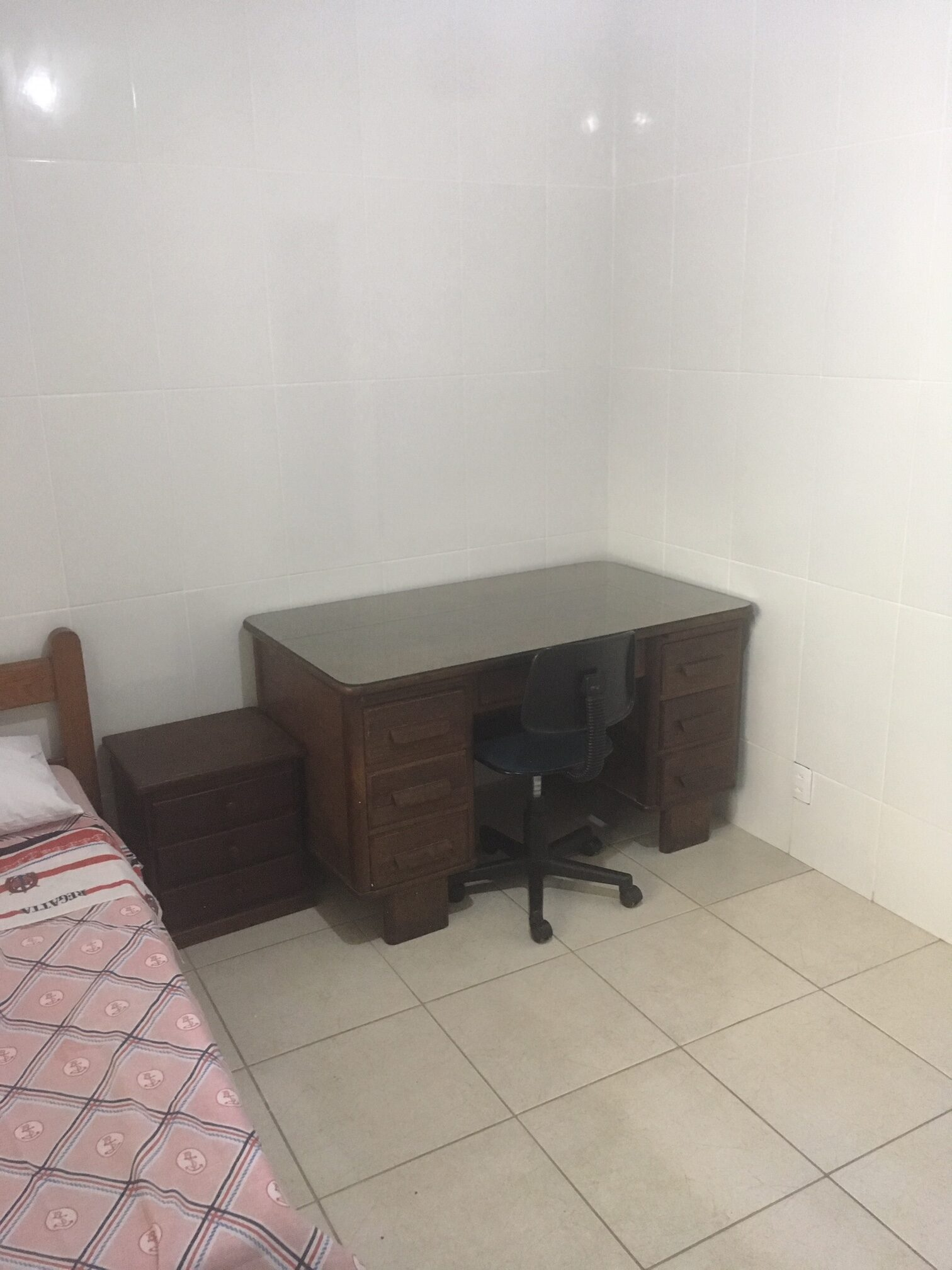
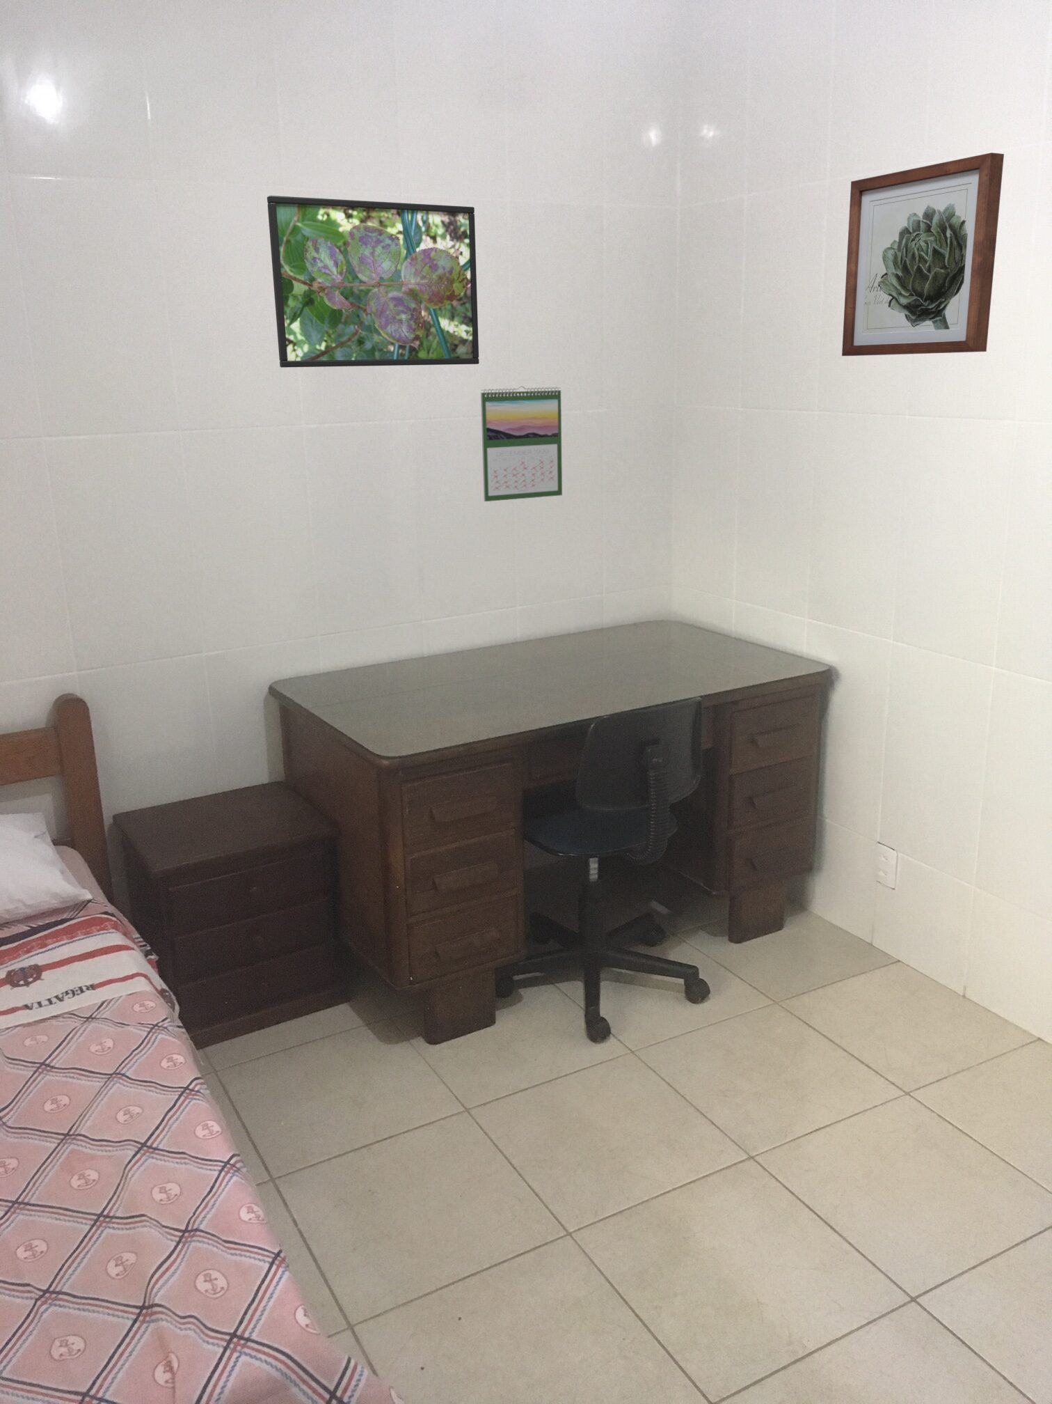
+ calendar (523, 442)
+ wall art (916, 262)
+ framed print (379, 285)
